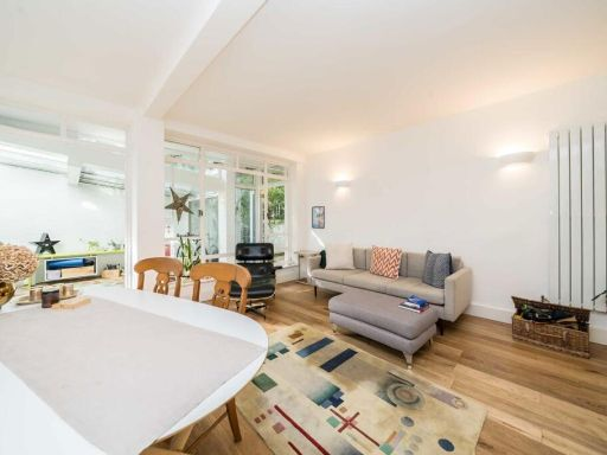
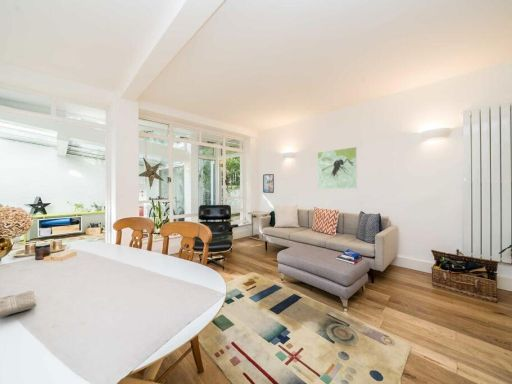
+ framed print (336, 169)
+ washcloth (15, 302)
